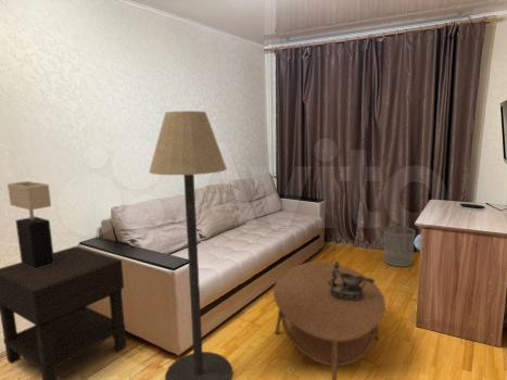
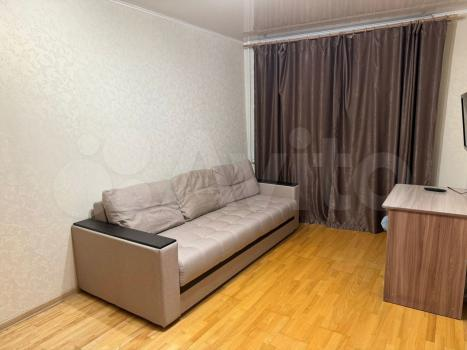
- table lamp (33, 224)
- coffee table (326, 313)
- nightstand (63, 309)
- waste bin (398, 245)
- floor lamp (192, 252)
- decorative bowl (350, 278)
